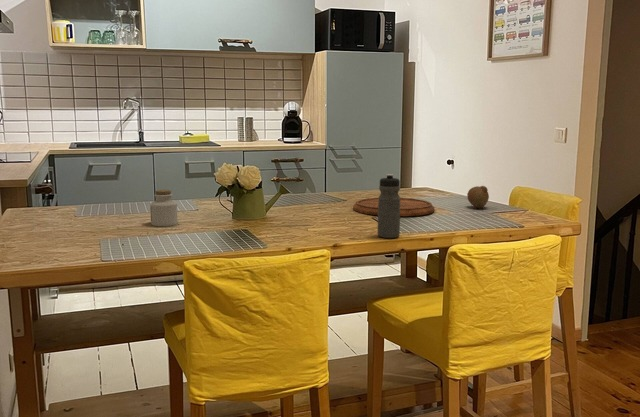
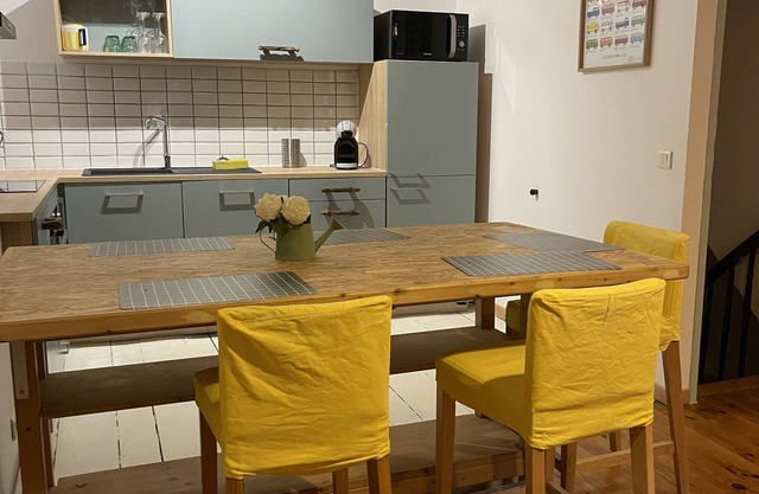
- water bottle (389, 205)
- fruit (478, 196)
- jar (163, 207)
- cutting board (400, 206)
